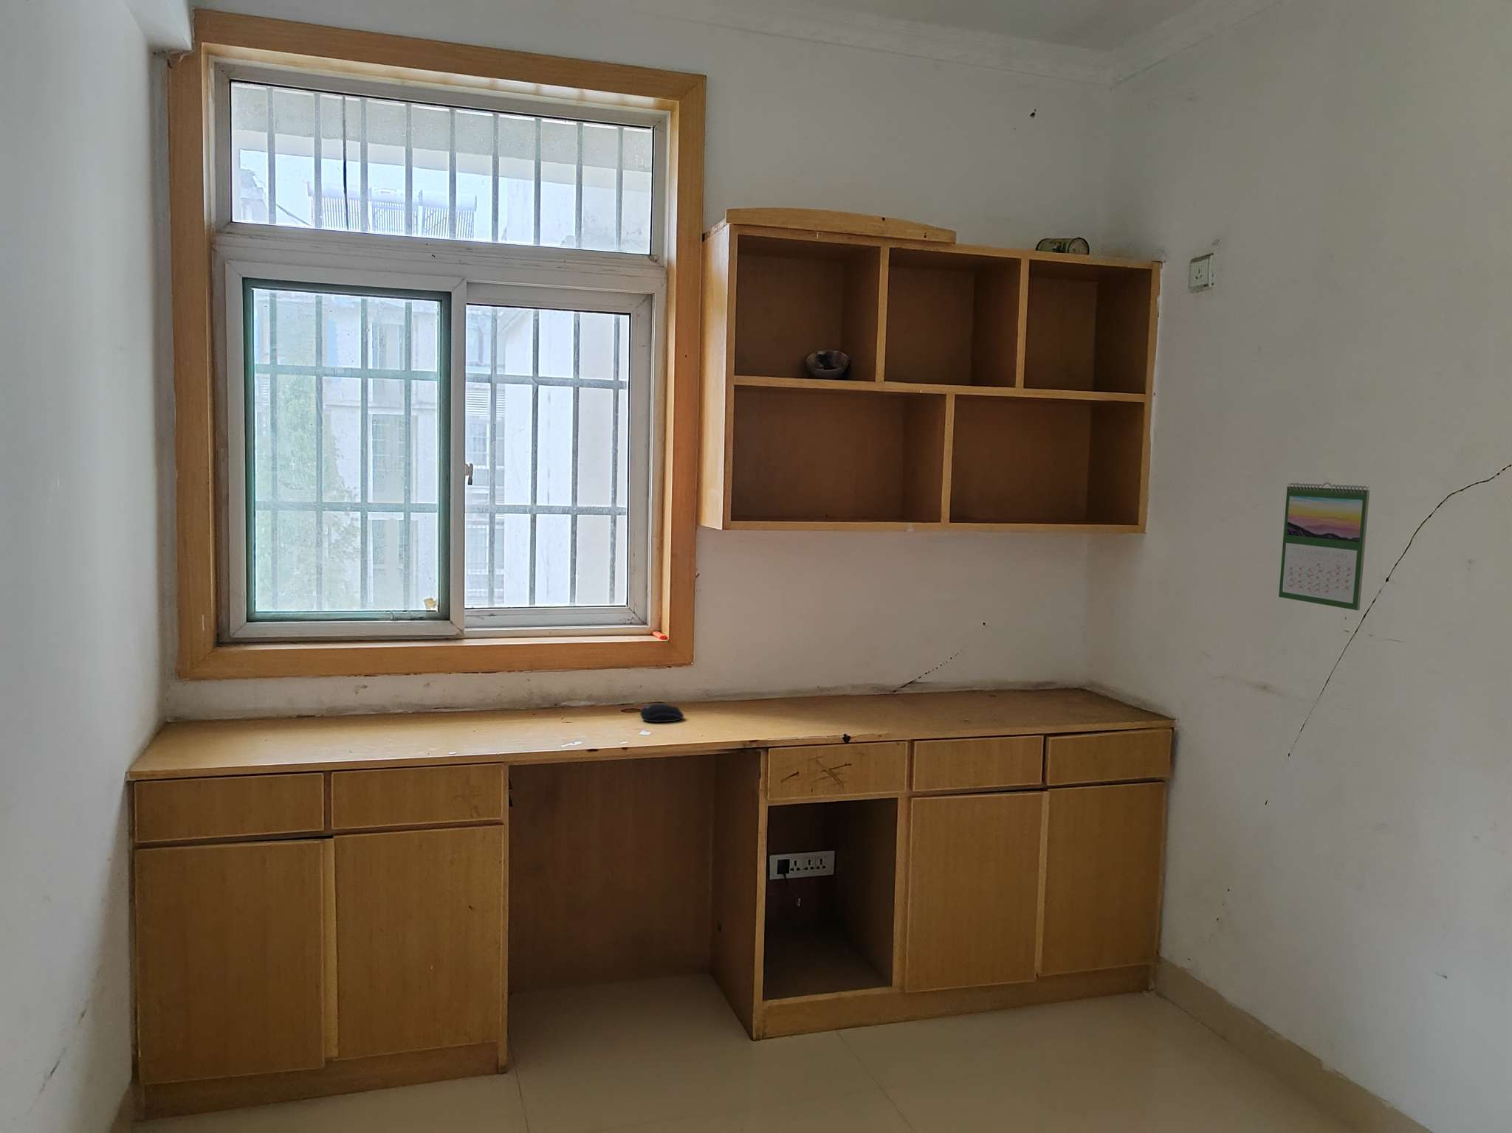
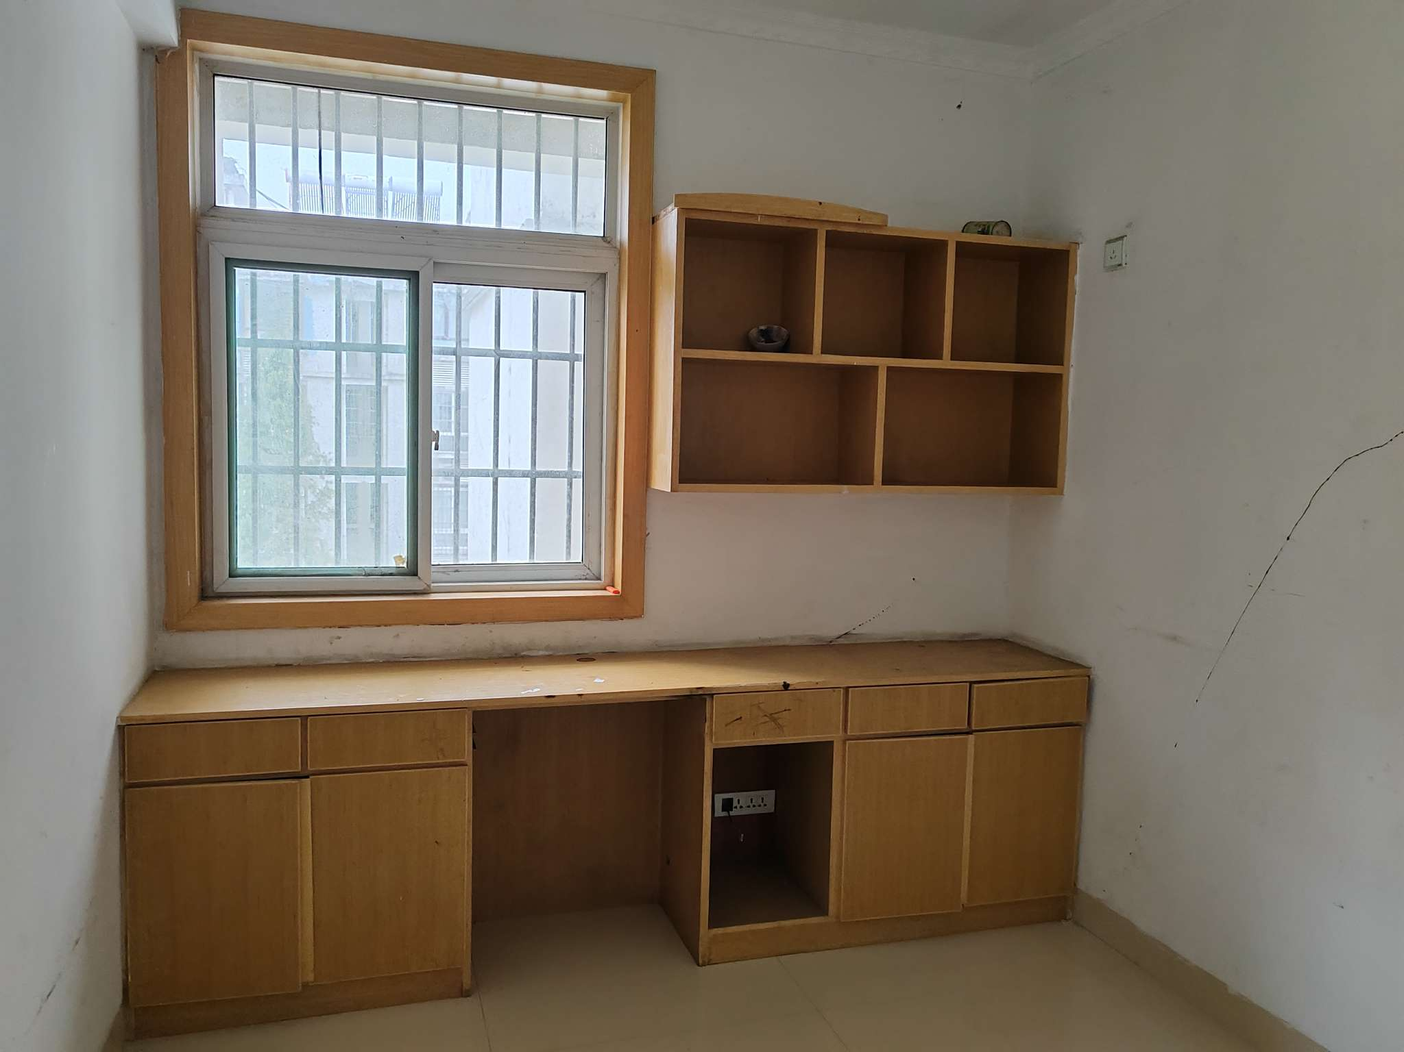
- calendar (1323, 543)
- computer mouse (662, 712)
